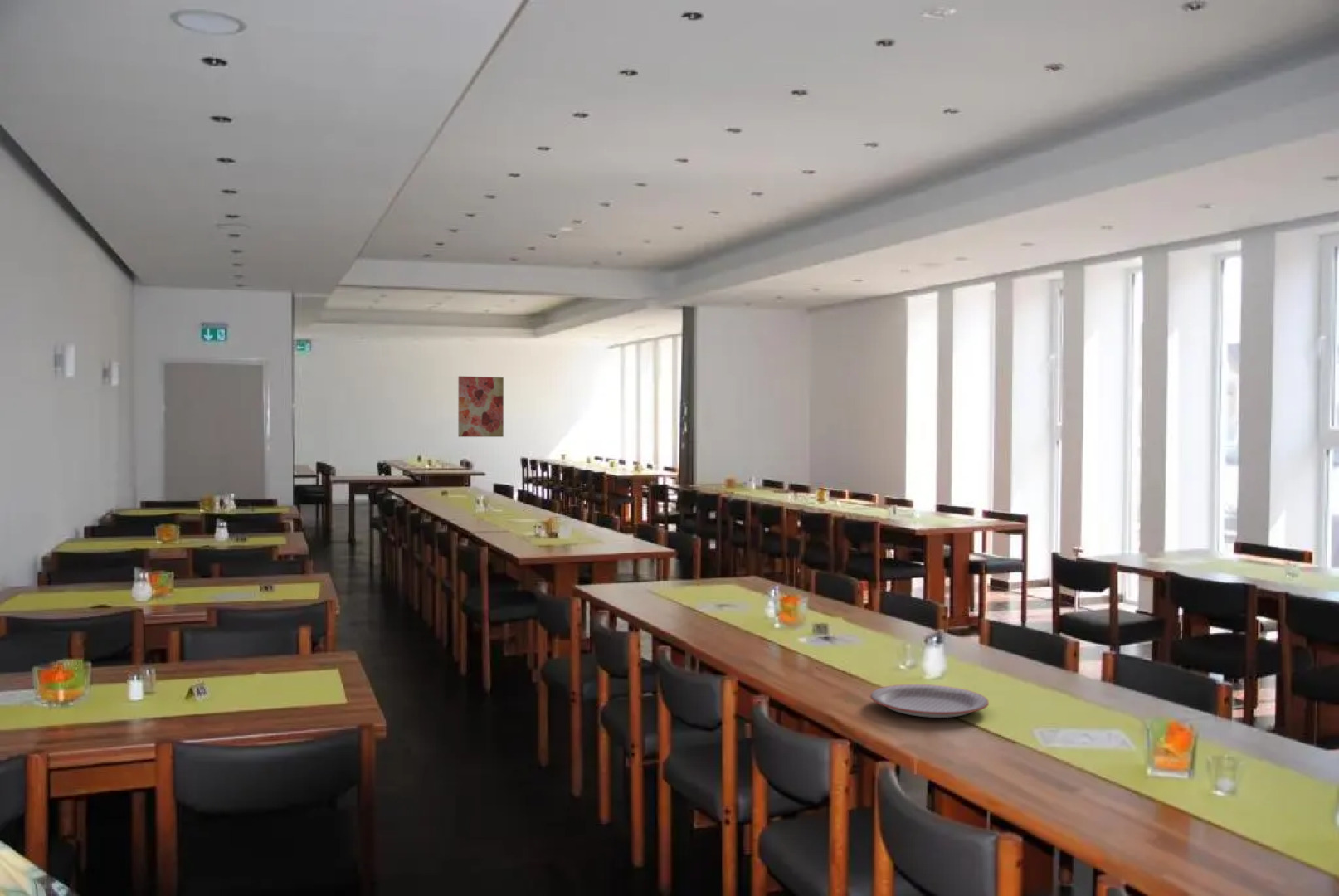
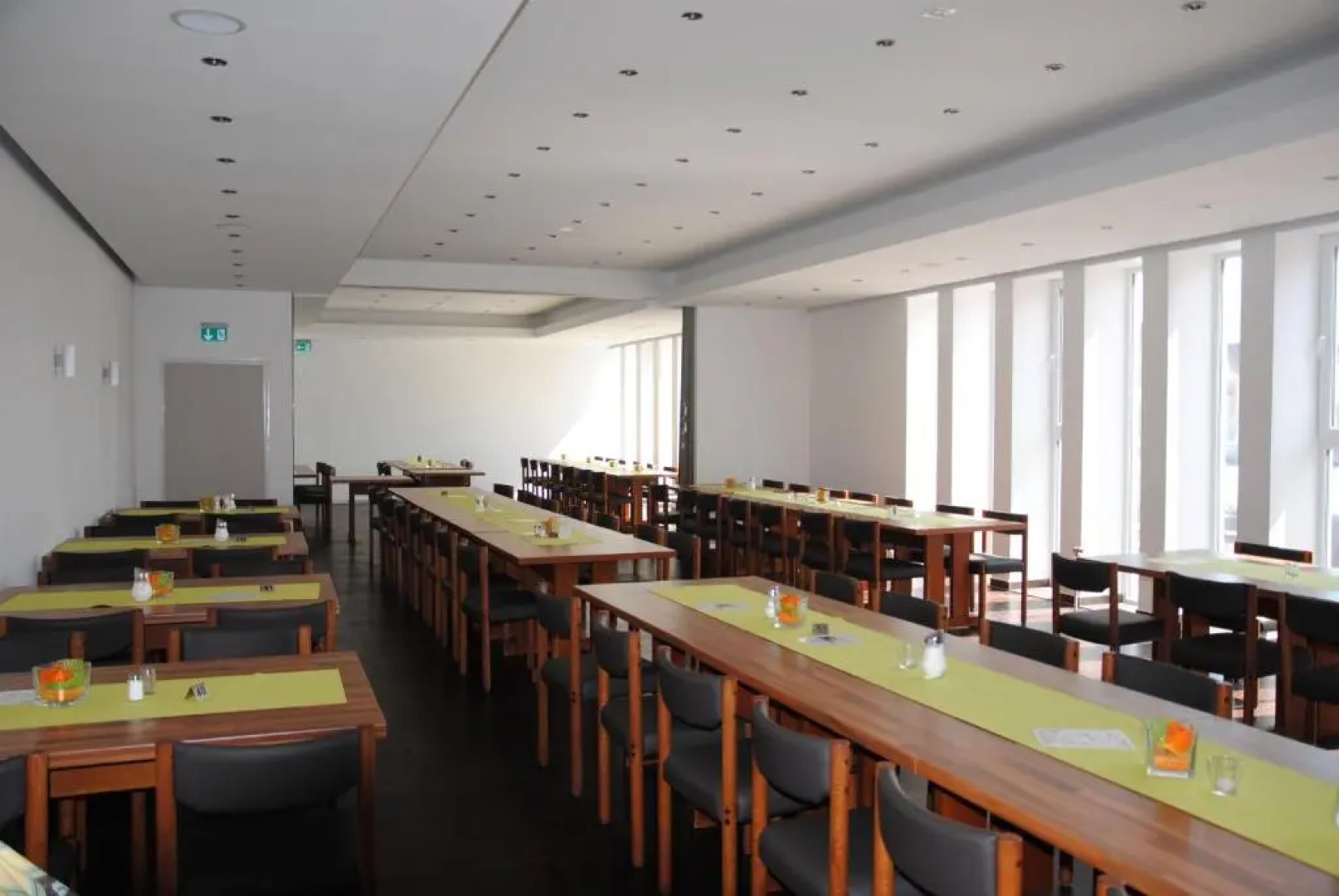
- plate (928, 702)
- wall art (480, 407)
